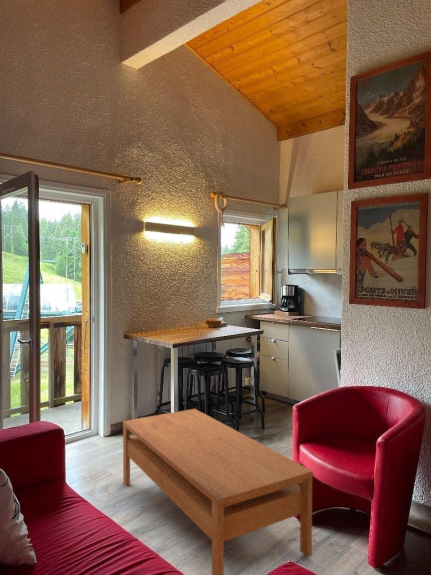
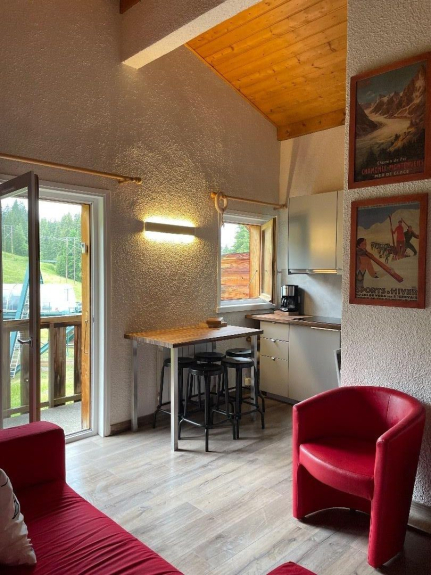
- coffee table (203, 478)
